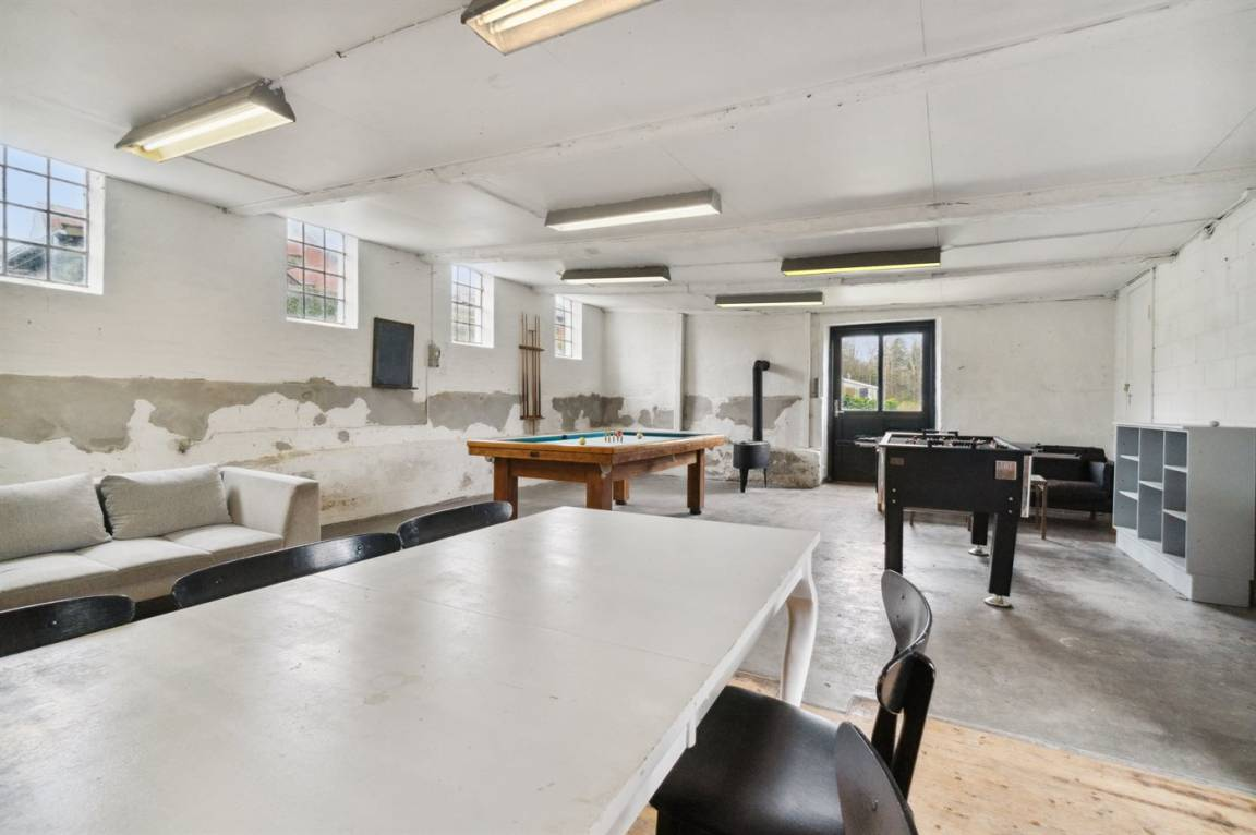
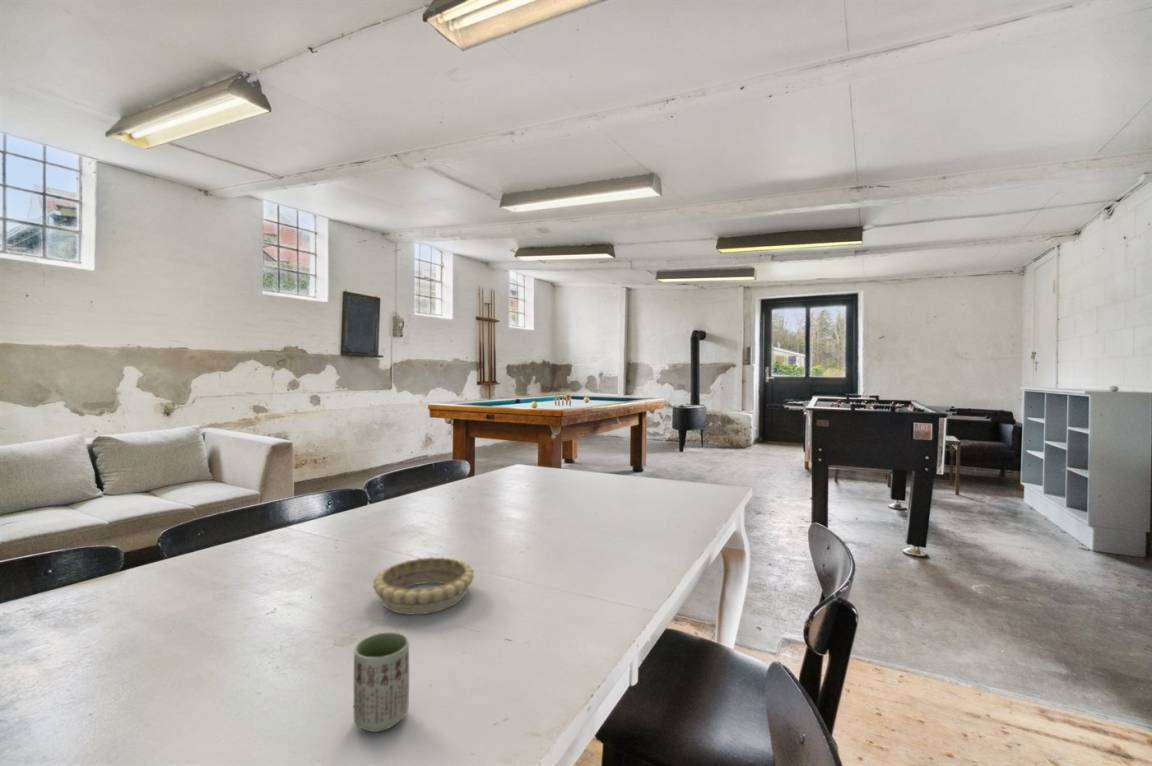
+ cup (381, 681)
+ decorative bowl (424, 583)
